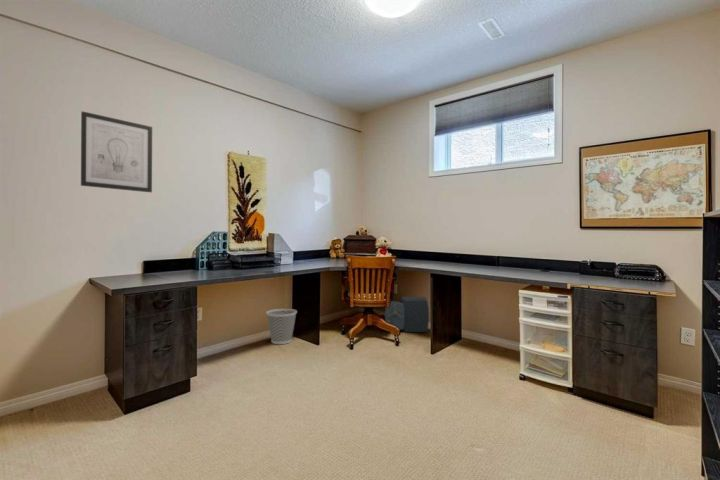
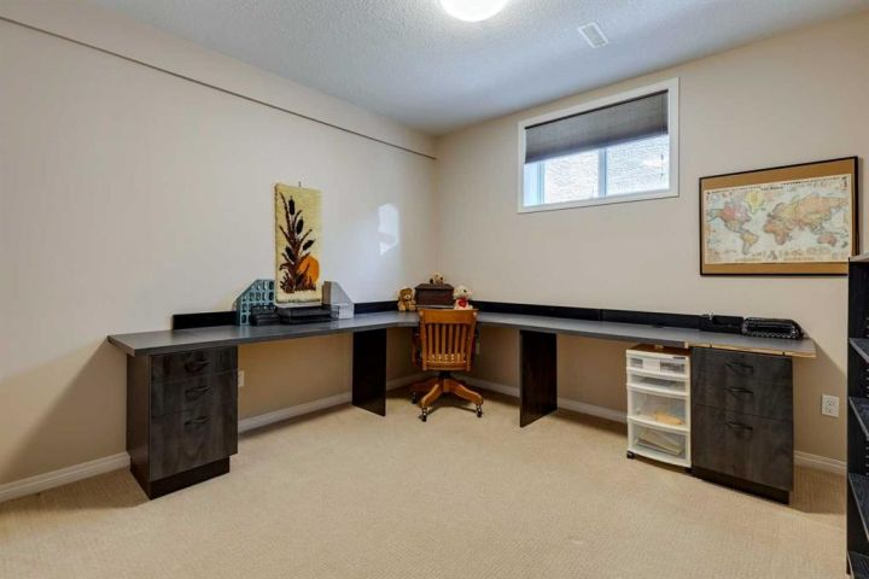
- speaker (410, 313)
- wastebasket (281, 326)
- wall art (118, 154)
